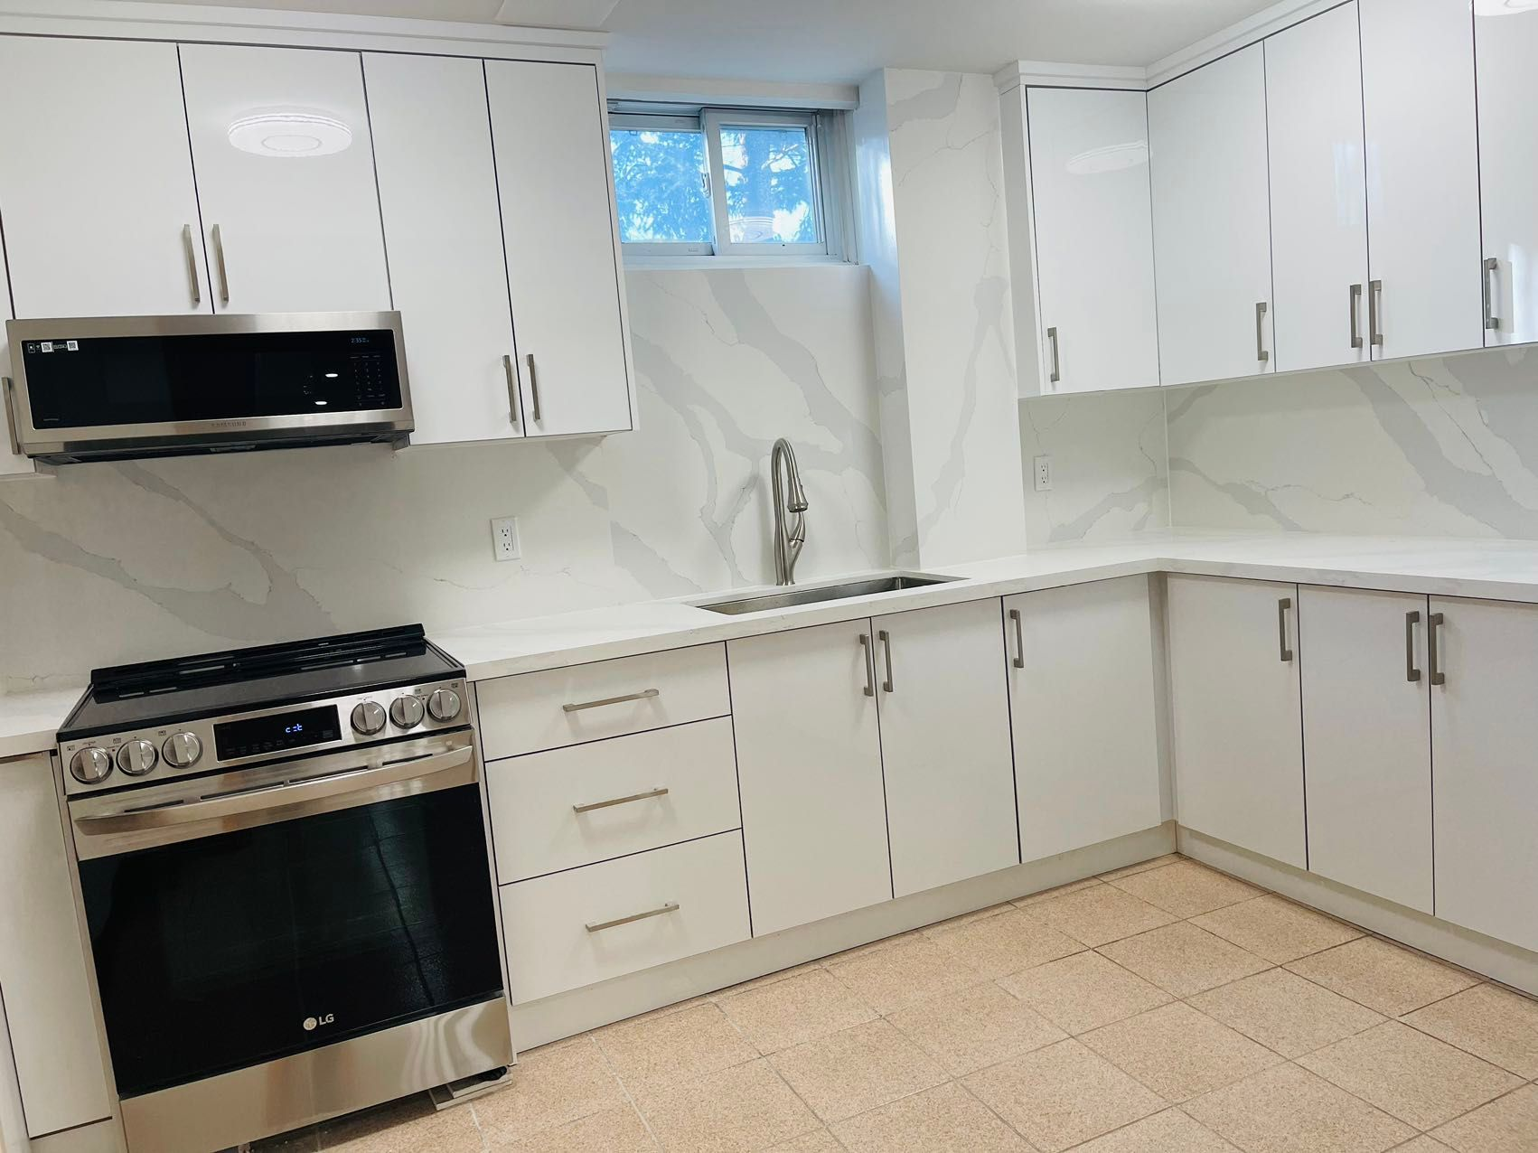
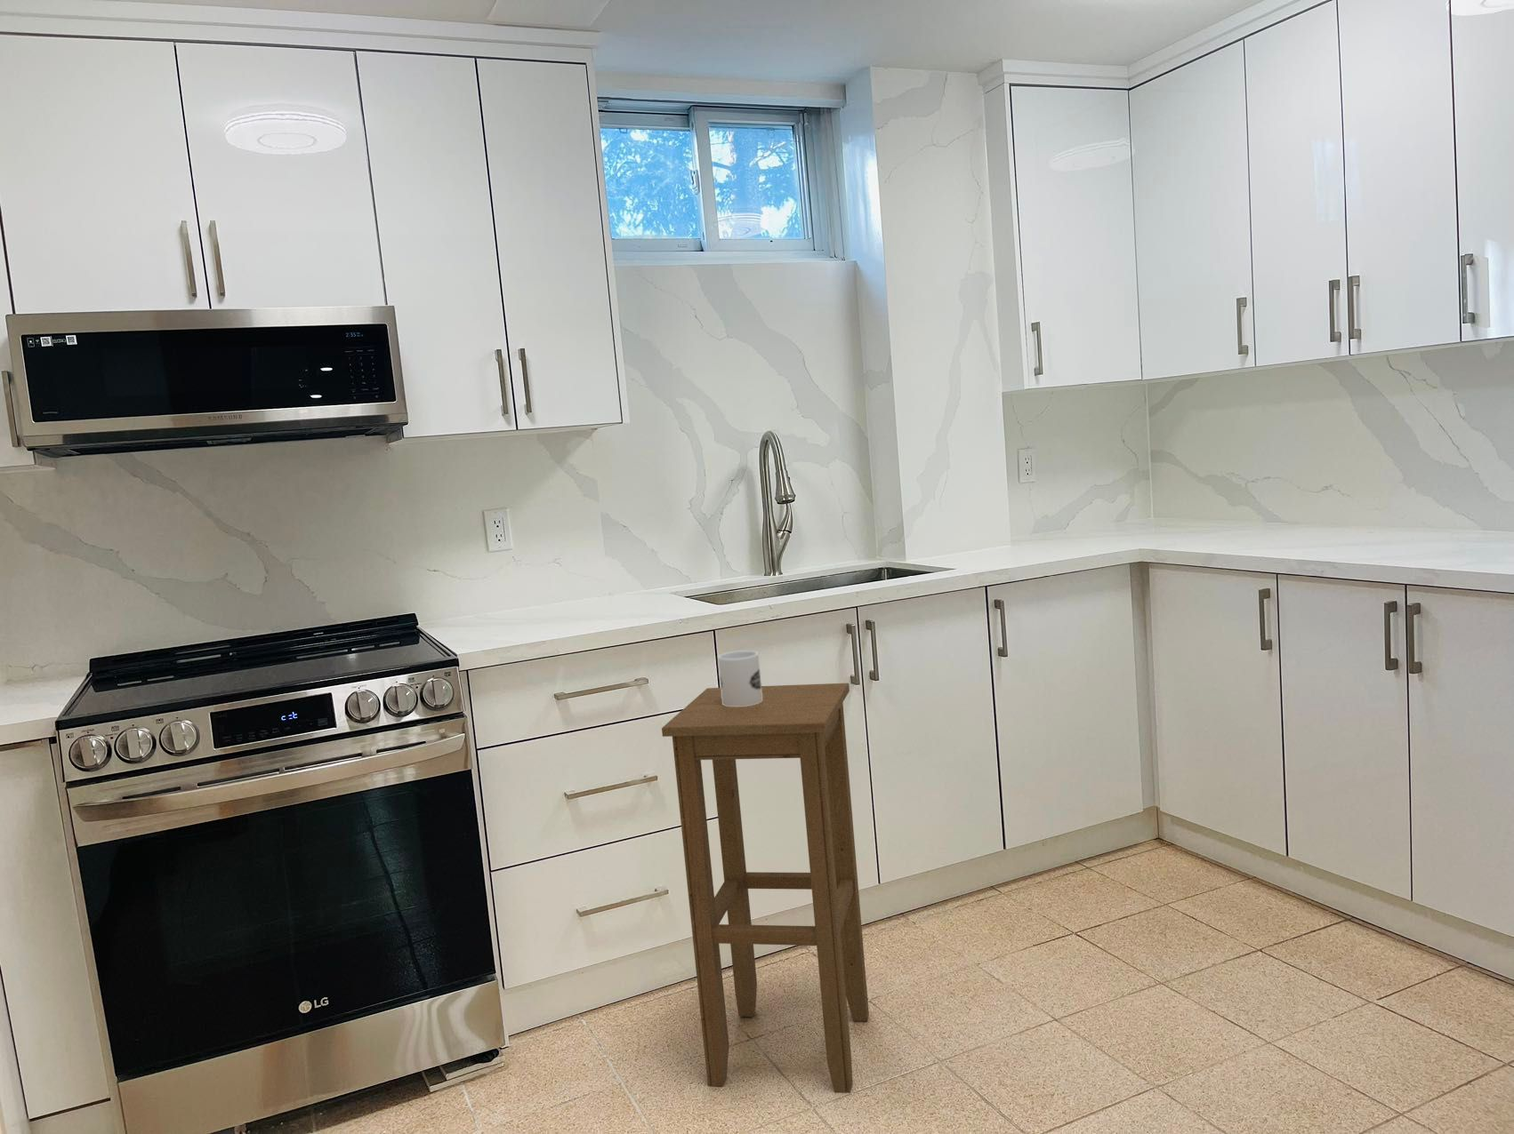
+ stool (776, 879)
+ mug (743, 674)
